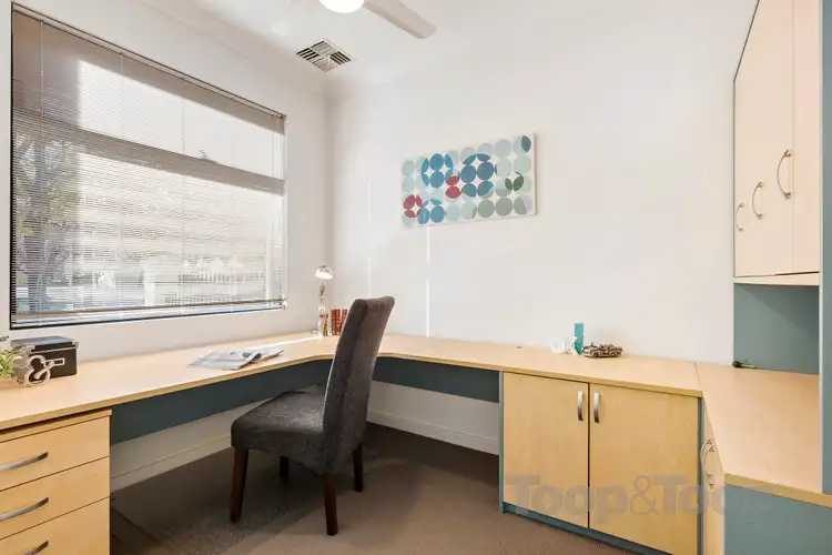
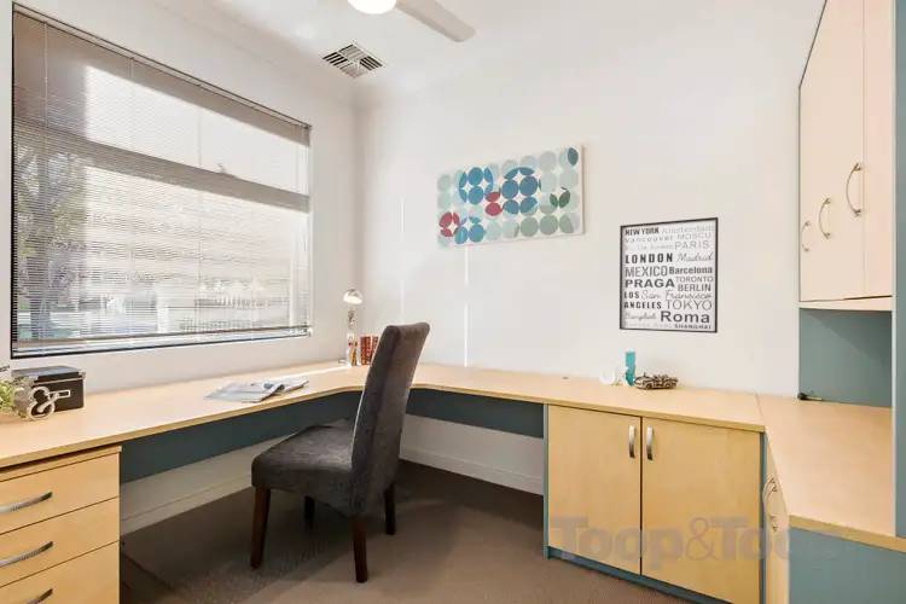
+ wall art (666, 275)
